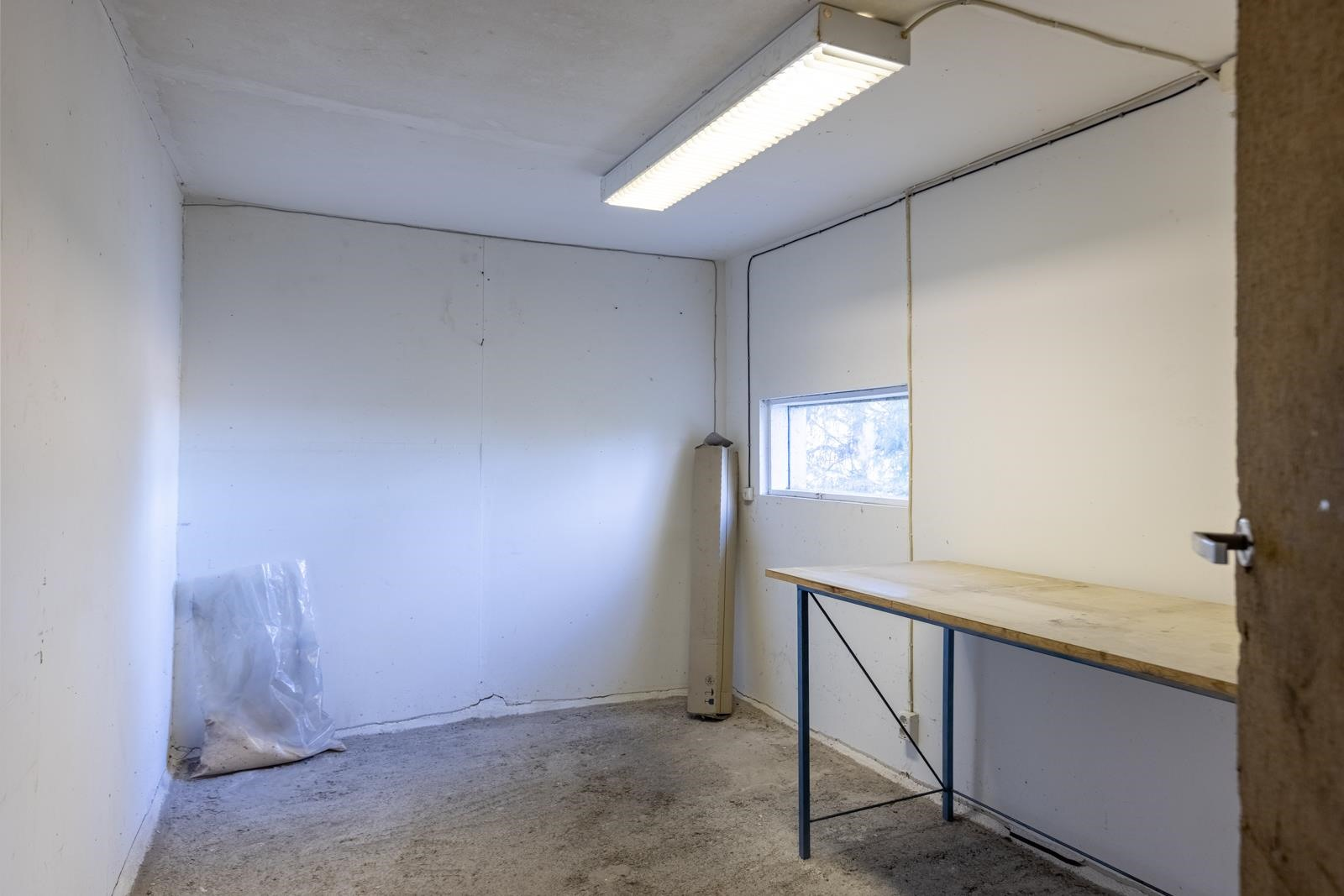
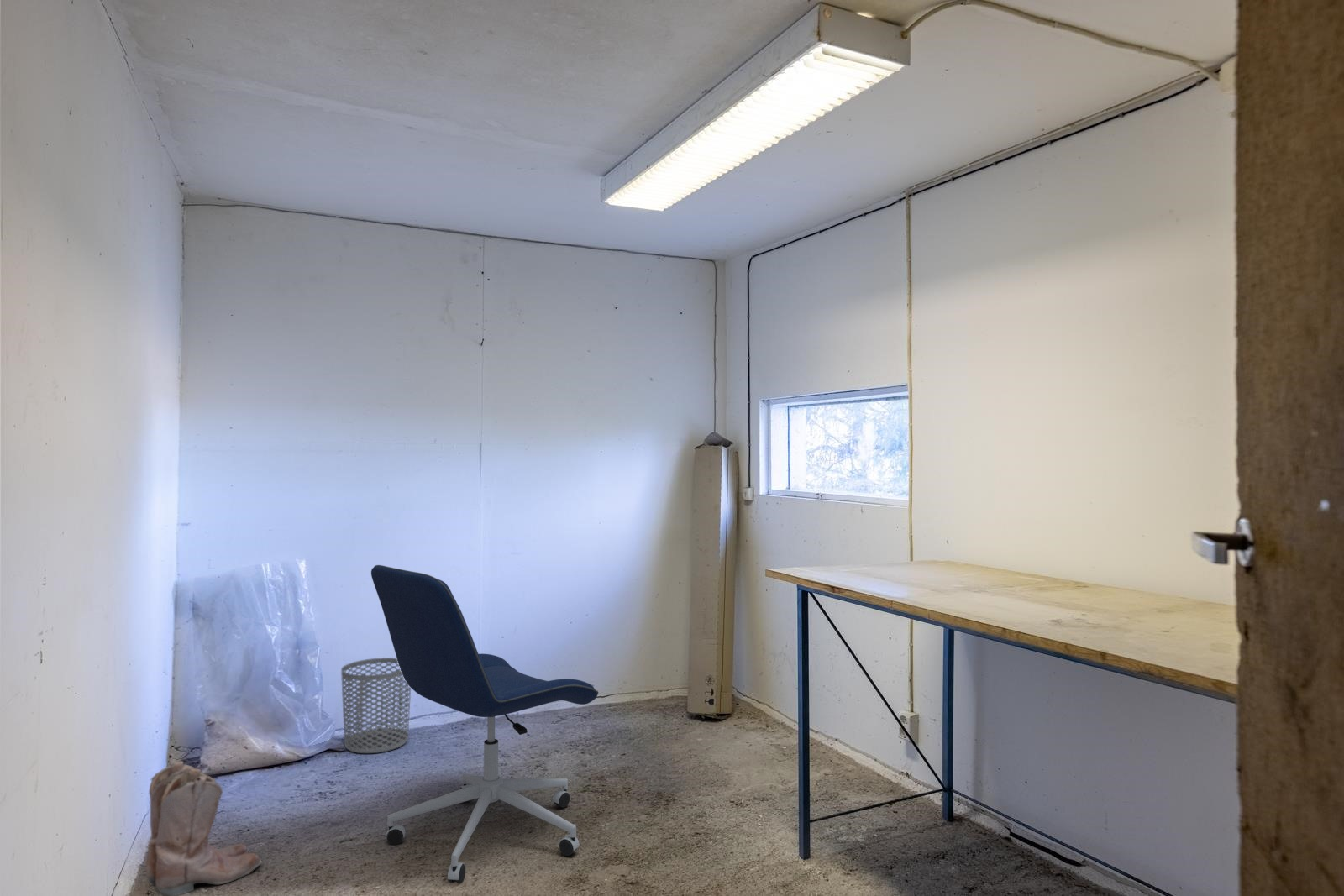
+ waste bin (376, 705)
+ boots (206, 818)
+ office chair (489, 697)
